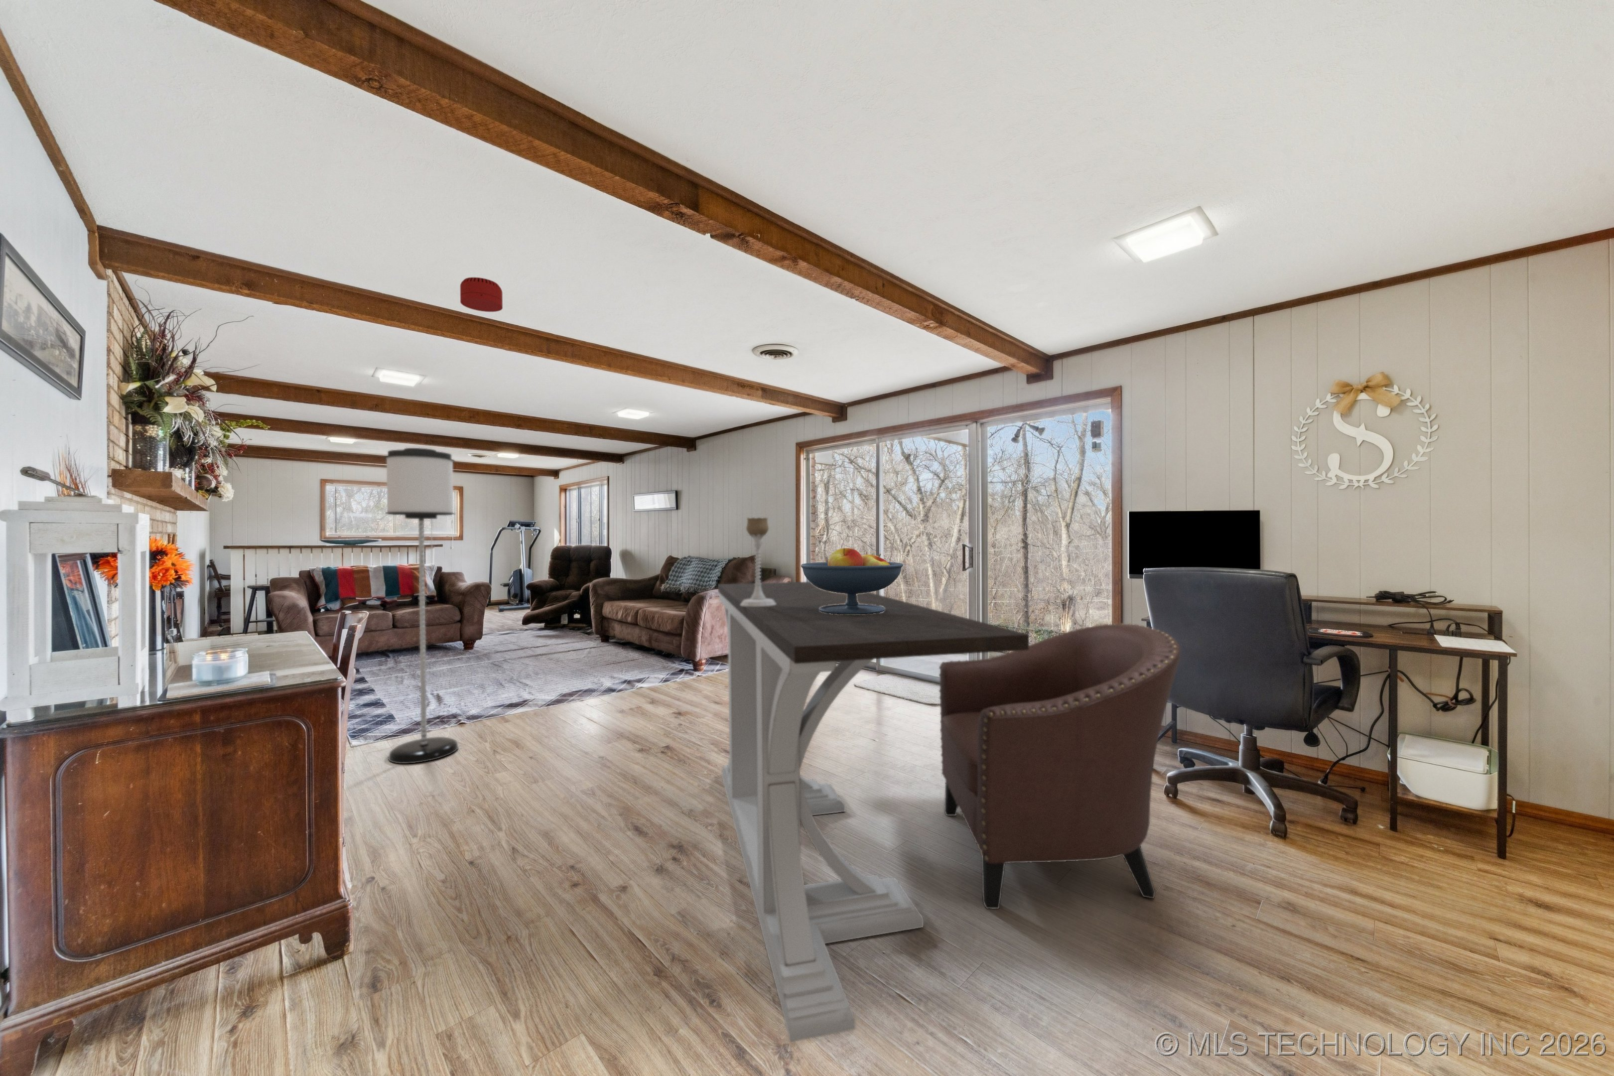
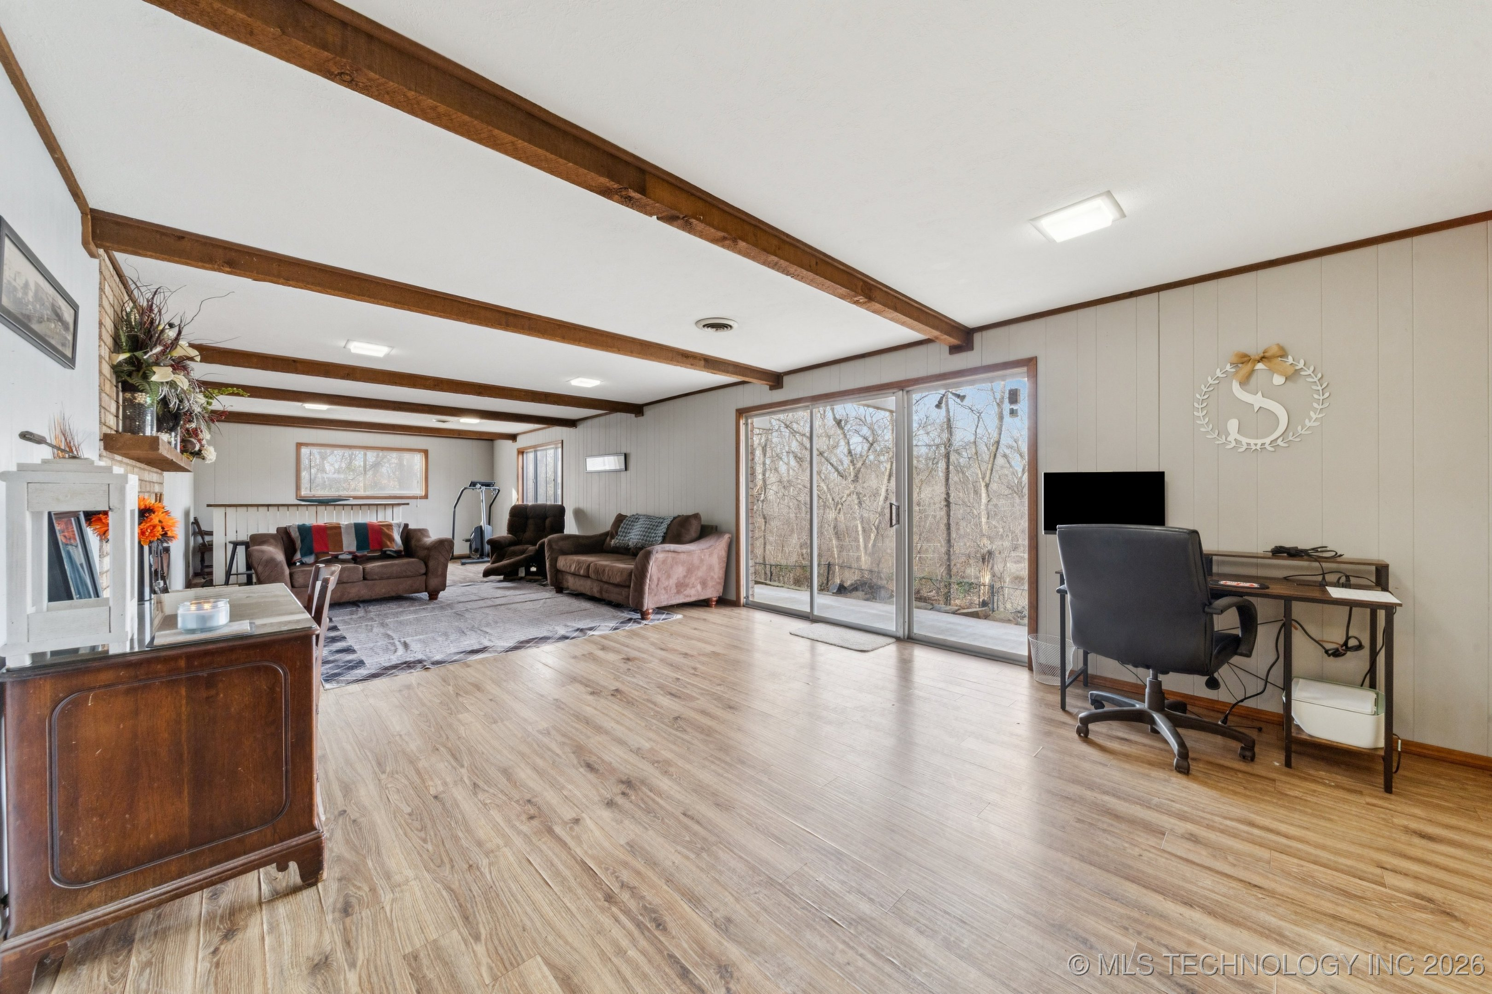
- dining table (818, 725)
- candle holder (758, 561)
- chair (1053, 741)
- smoke detector (482, 294)
- fruit bowl (851, 578)
- floor lamp (422, 602)
